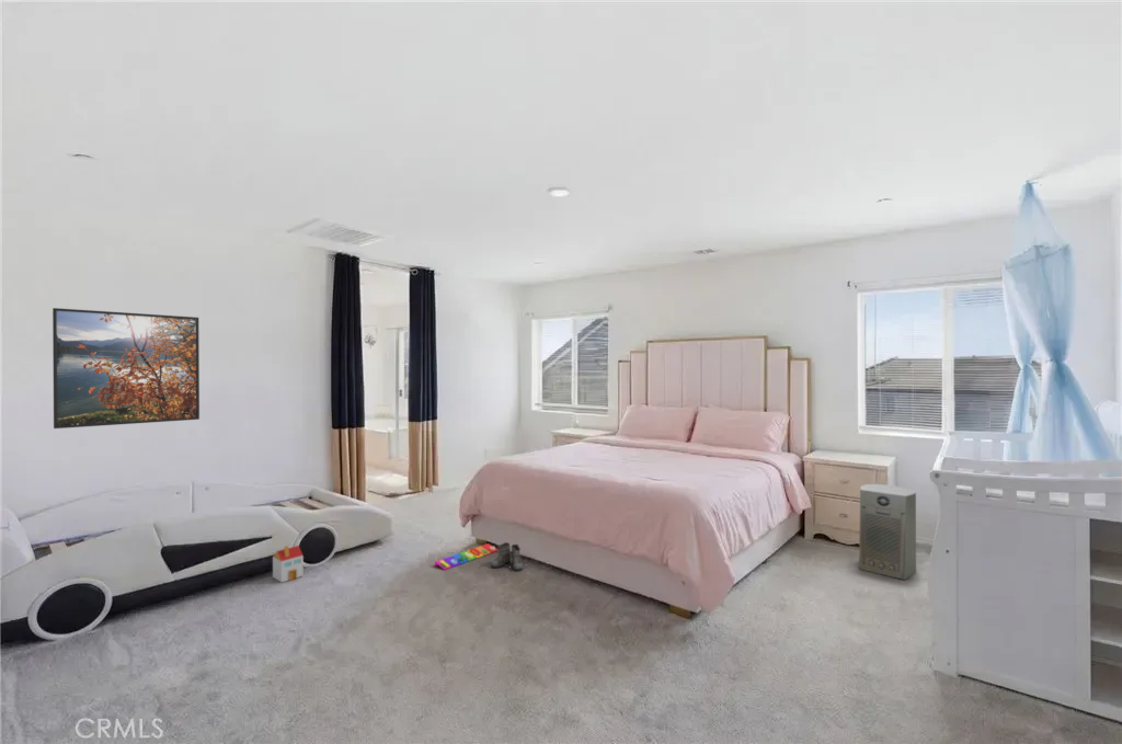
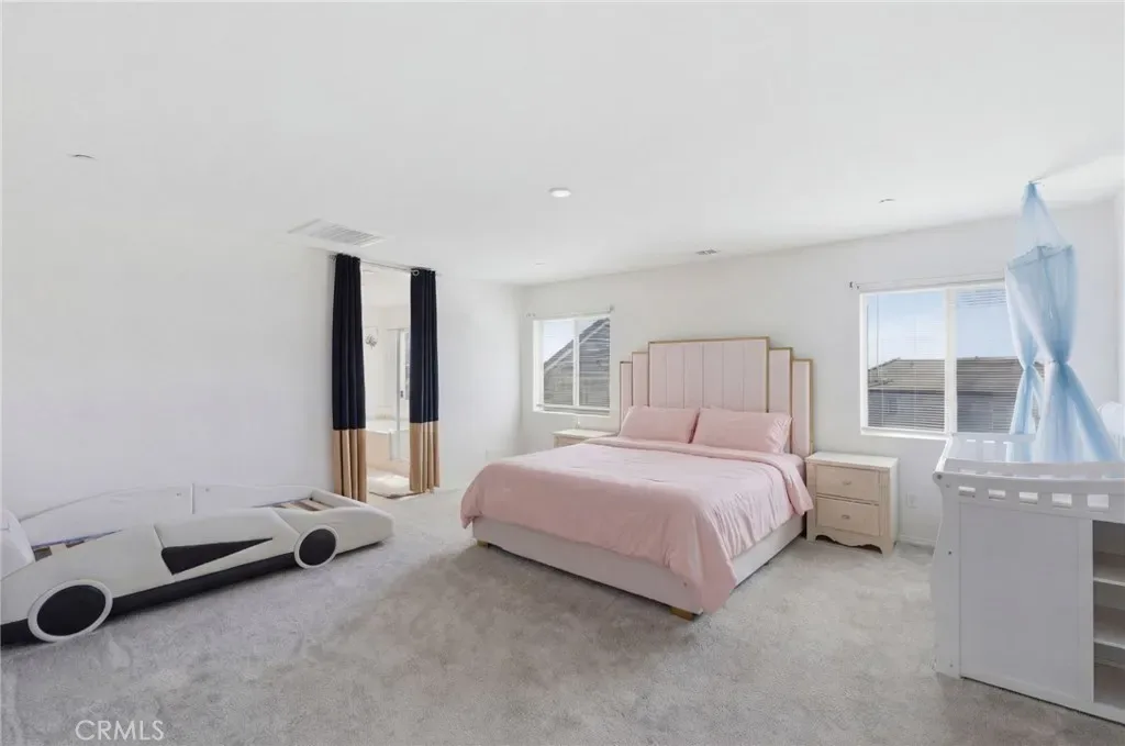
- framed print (131, 368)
- toy house (288, 560)
- fan (888, 527)
- boots (507, 556)
- knob puzzle (467, 554)
